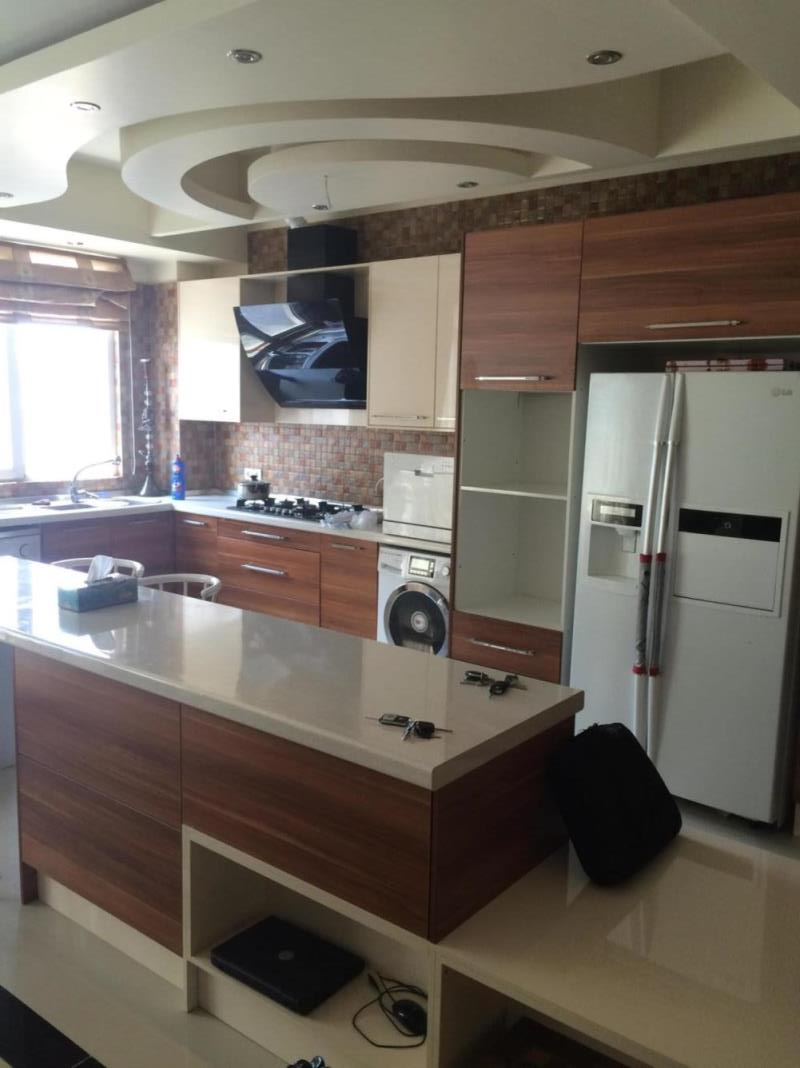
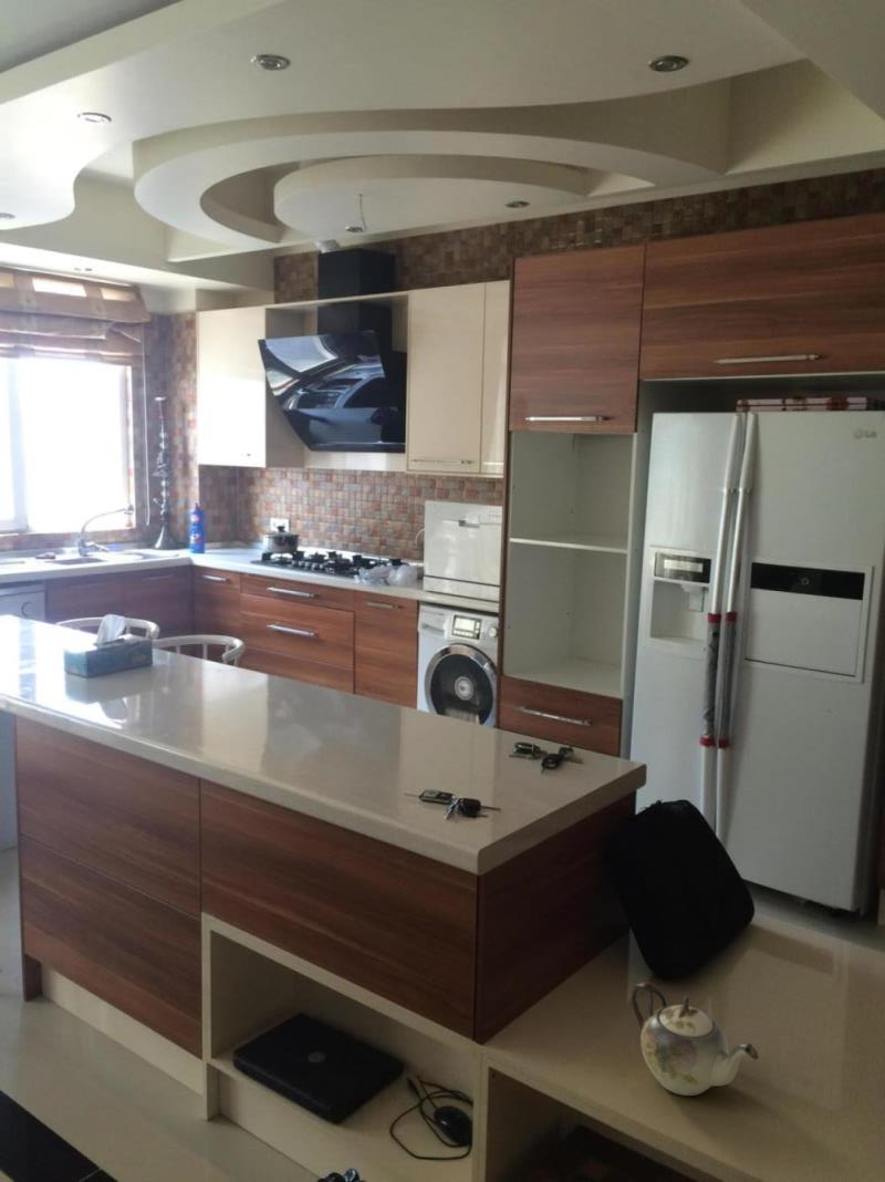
+ teapot (690, 1041)
